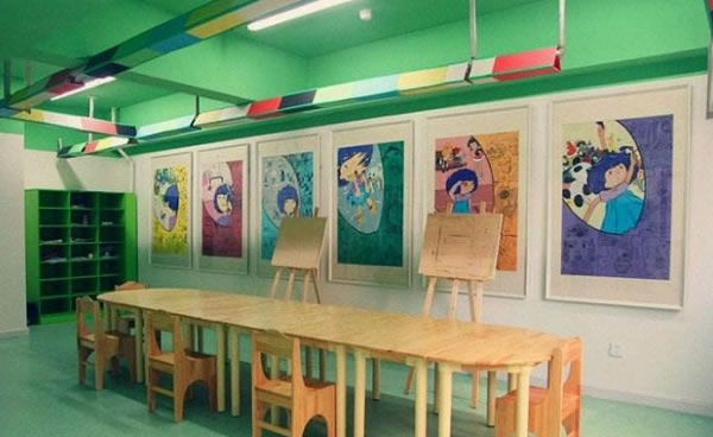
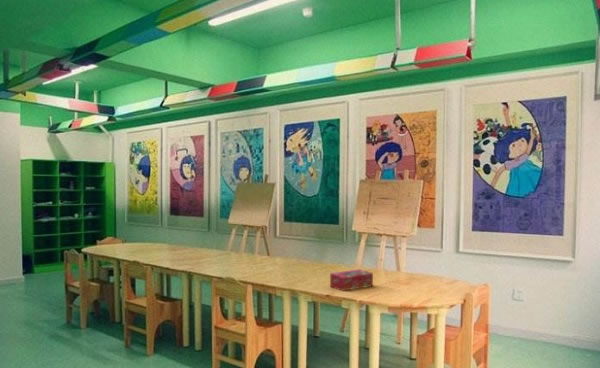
+ tissue box (351, 279)
